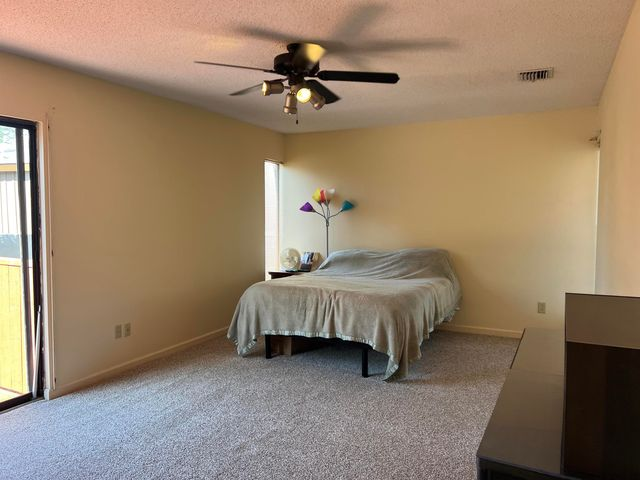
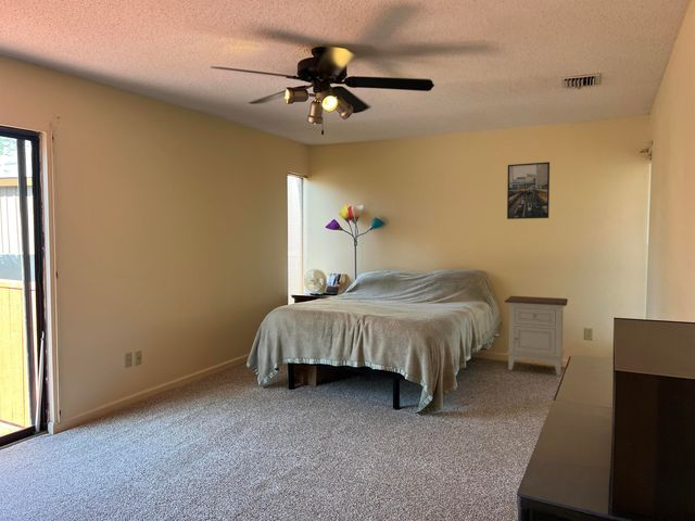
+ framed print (528, 191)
+ nightstand (535, 333)
